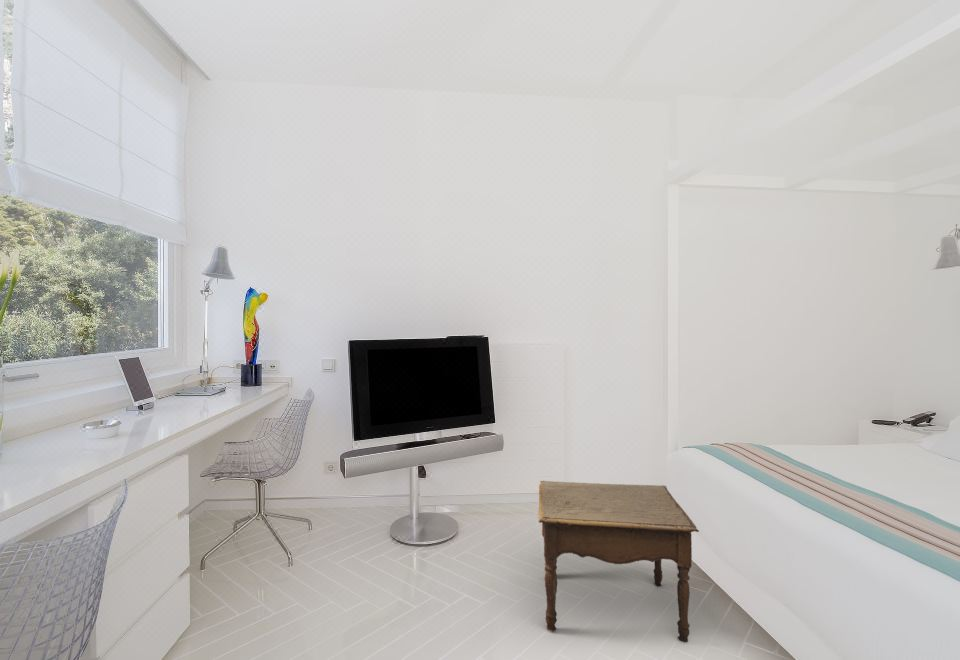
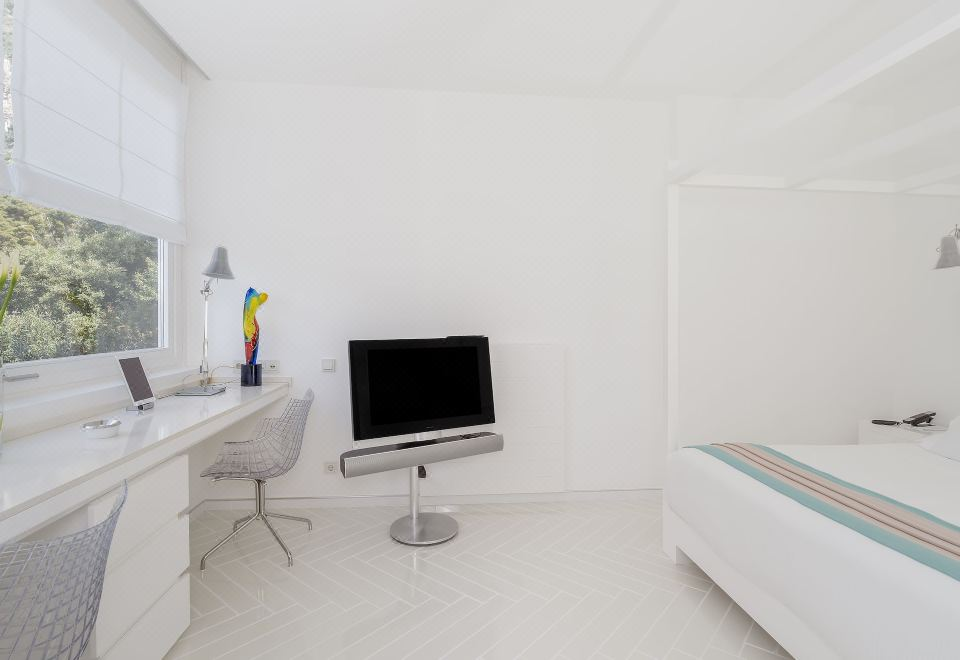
- side table (608, 552)
